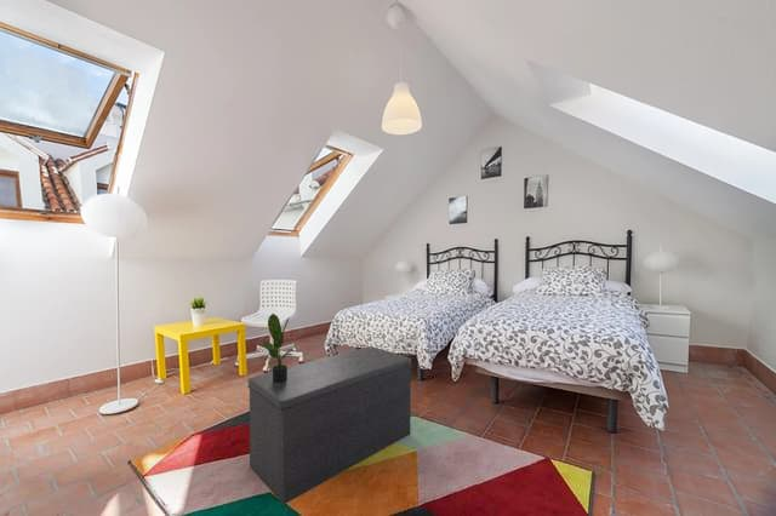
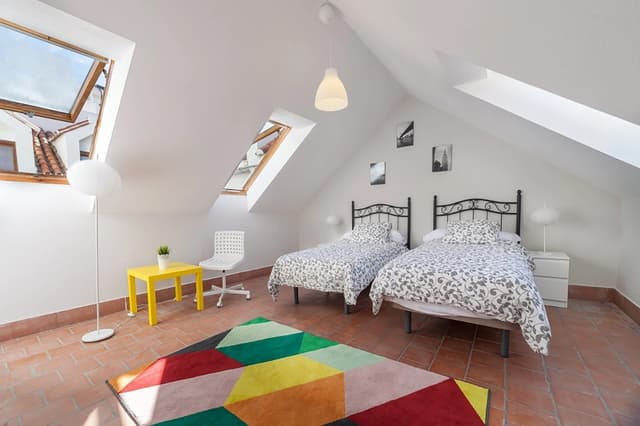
- potted plant (275, 346)
- bench (336, 407)
